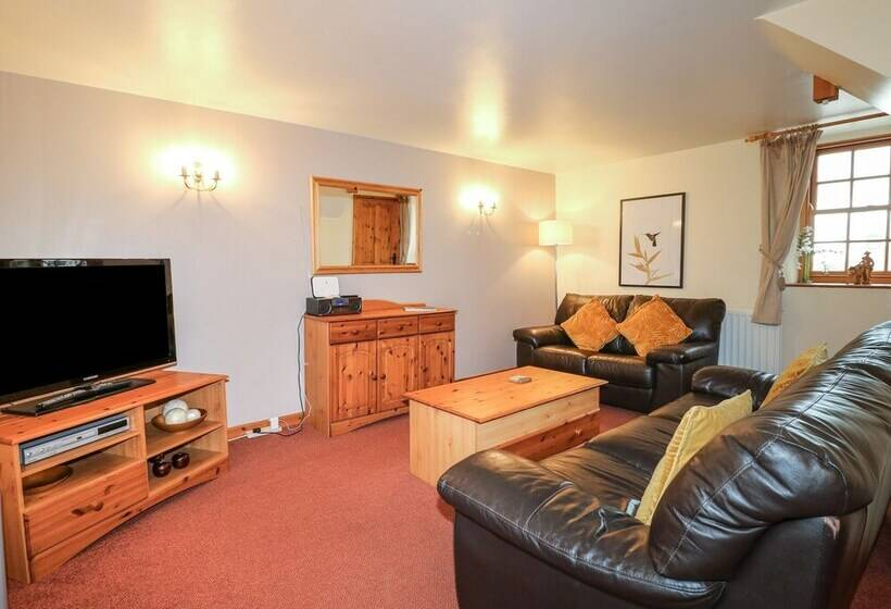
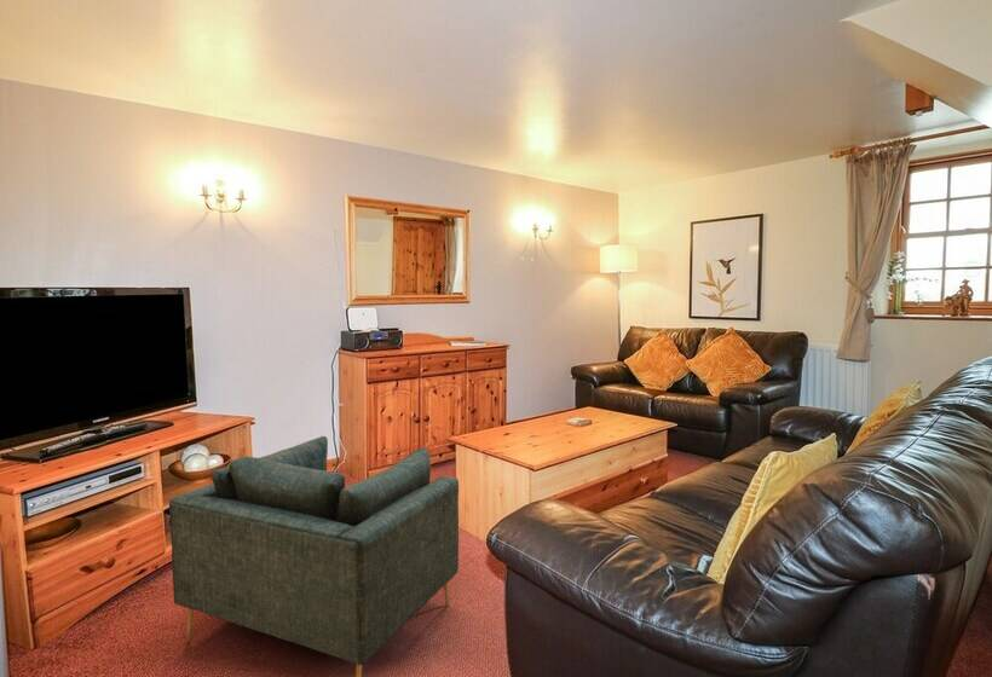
+ armchair (323, 536)
